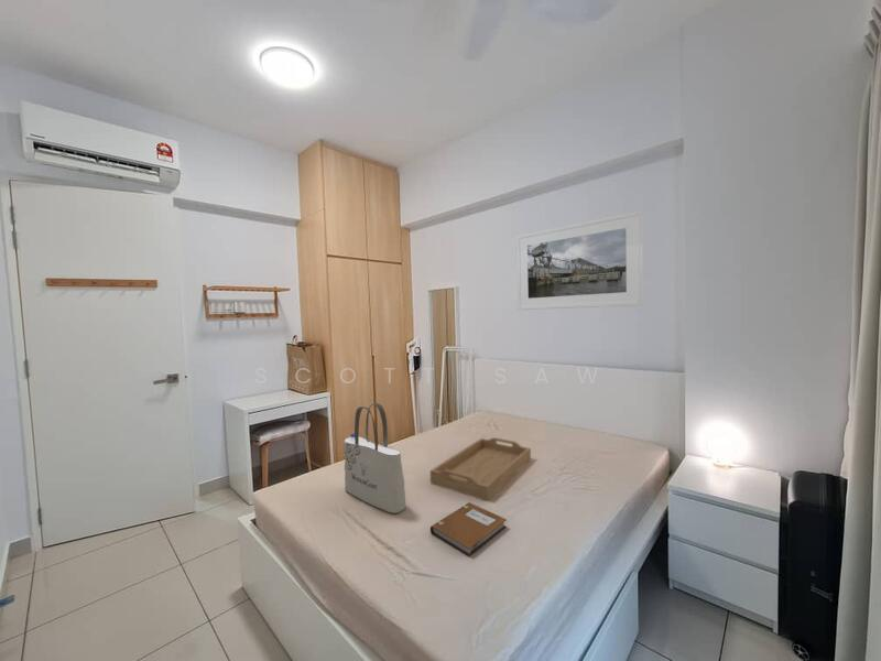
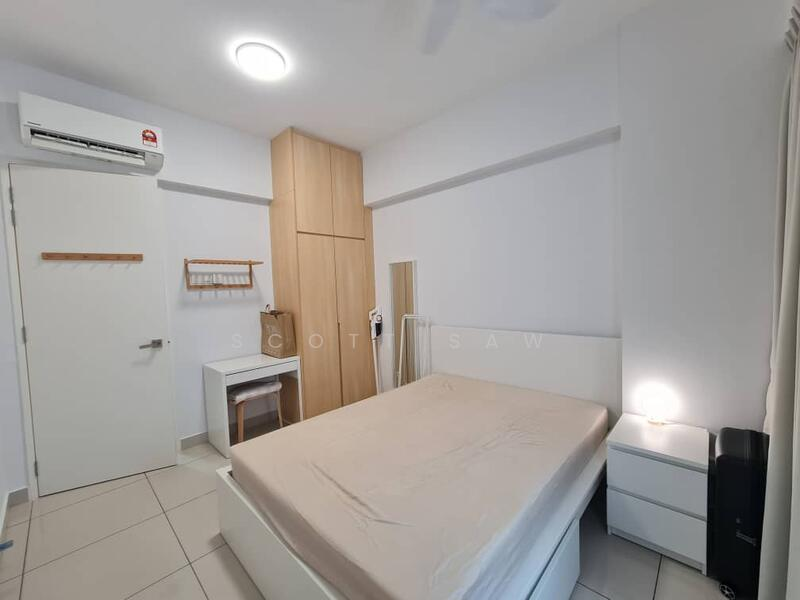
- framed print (572, 267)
- notebook (469, 525)
- tote bag (371, 452)
- serving tray (483, 463)
